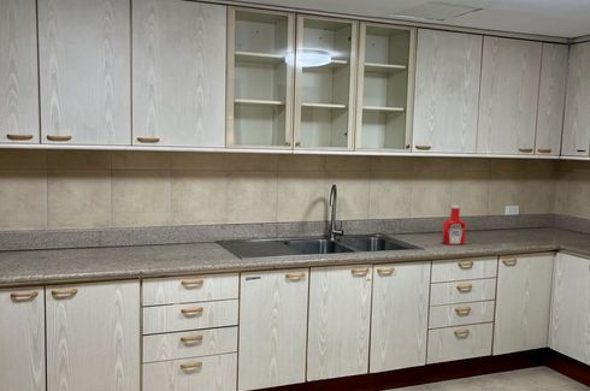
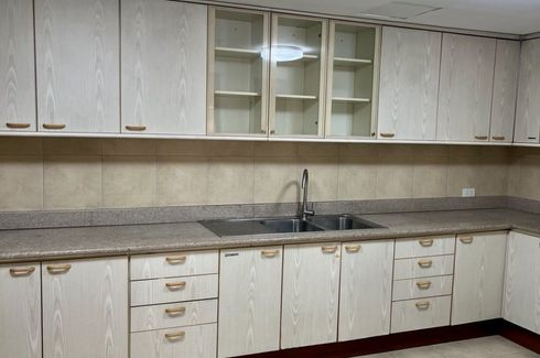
- soap bottle (454, 224)
